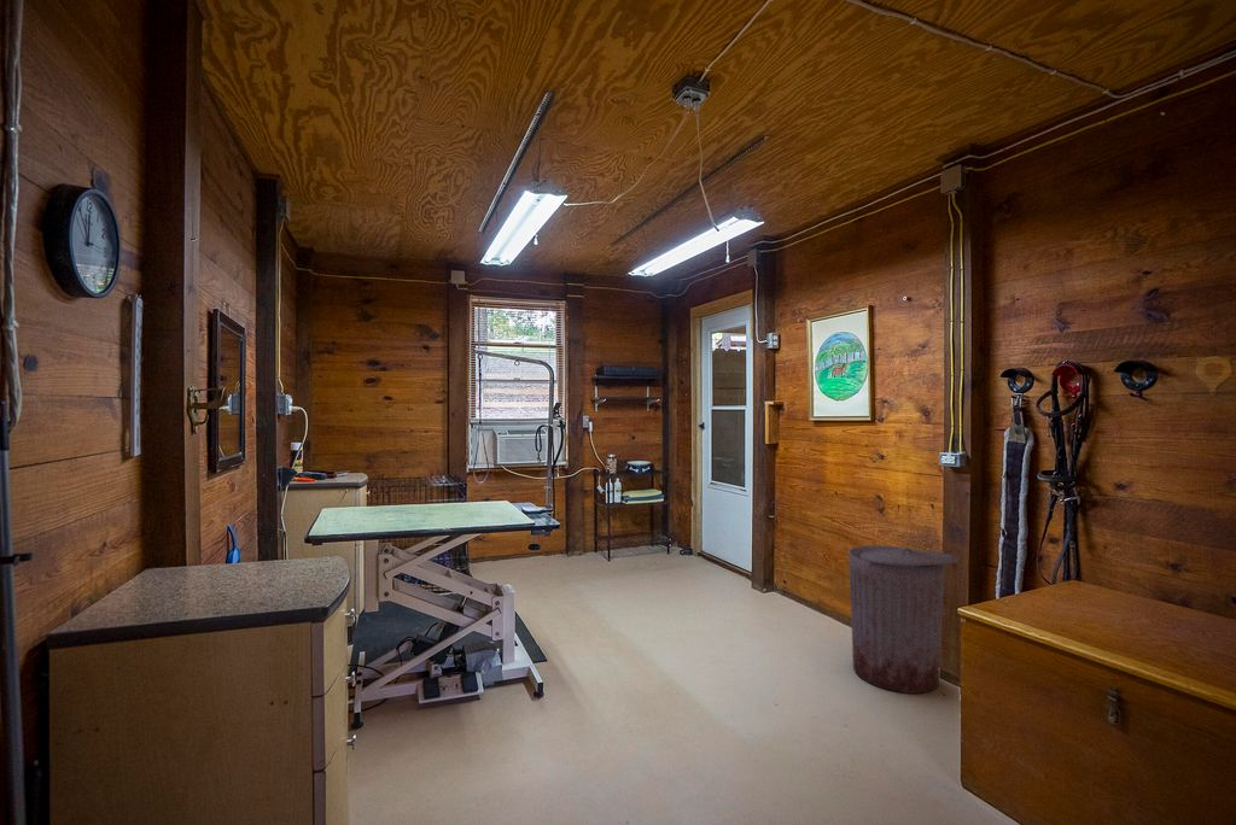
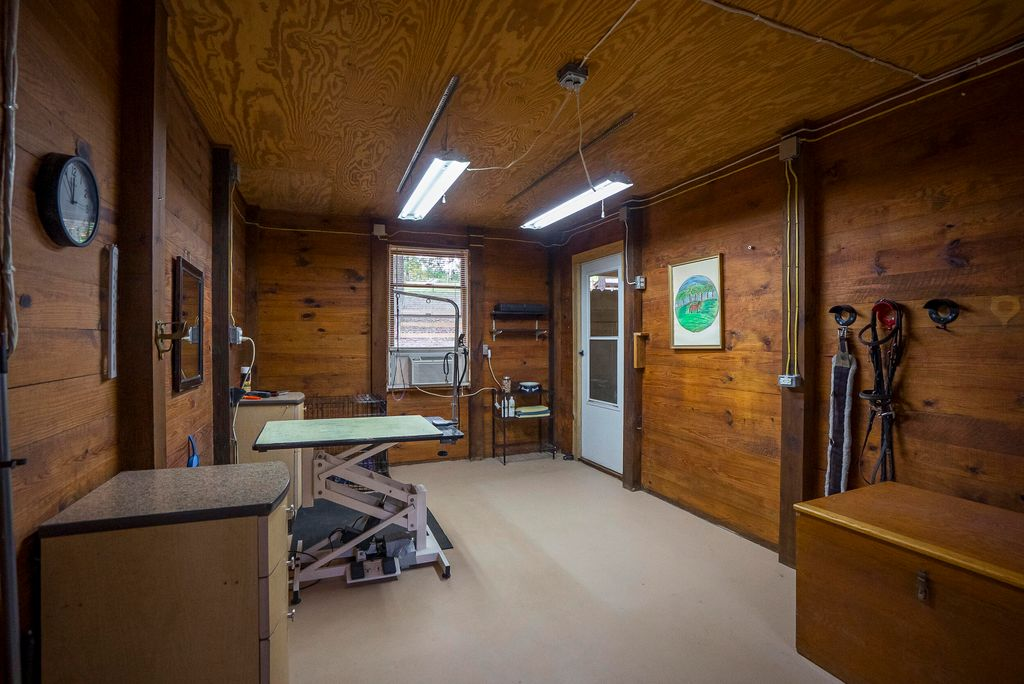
- trash can (900, 612)
